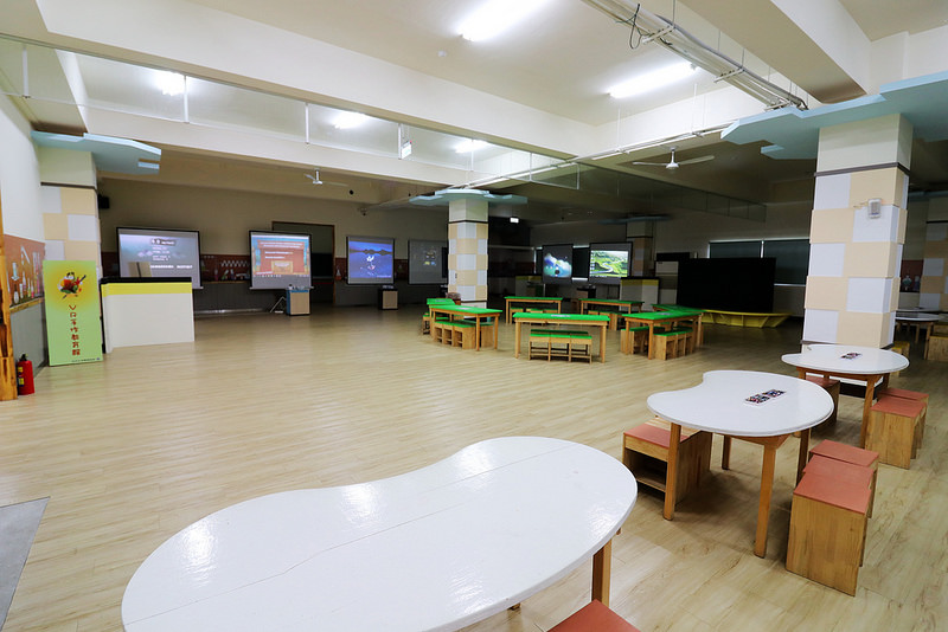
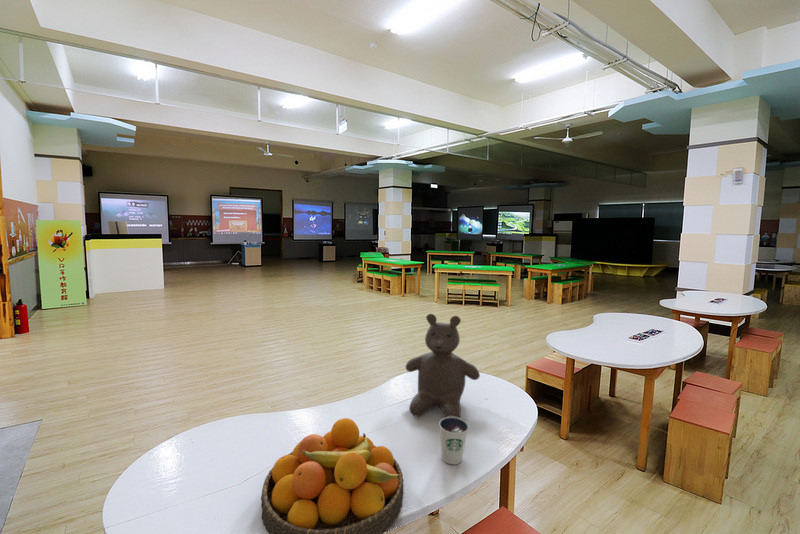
+ dixie cup (453, 441)
+ teddy bear (439, 363)
+ fruit bowl (334, 468)
